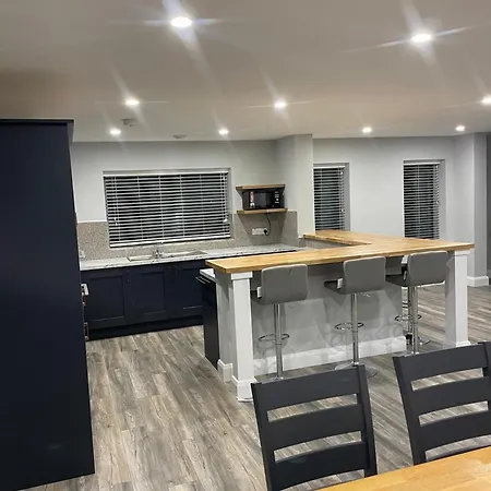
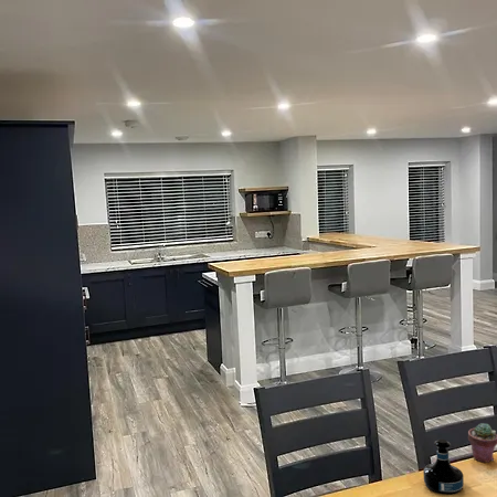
+ potted succulent (483, 441)
+ tequila bottle (443, 463)
